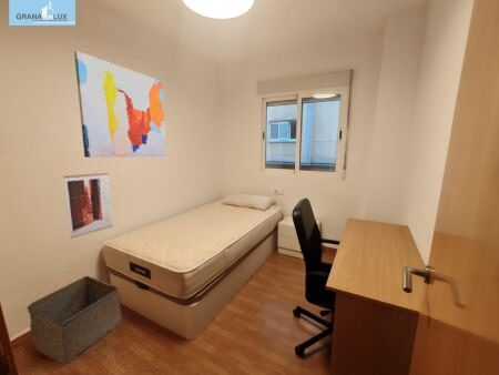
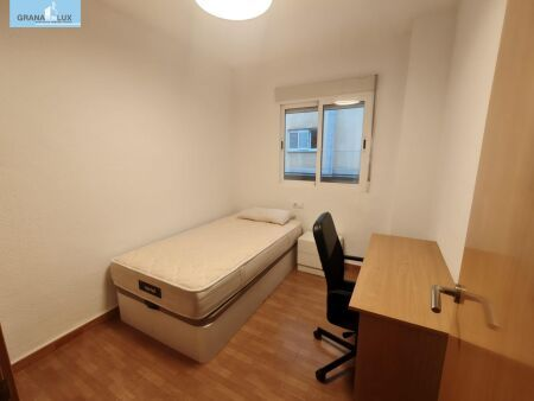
- wall art (129, 114)
- wall art (90, 203)
- storage bin (78, 314)
